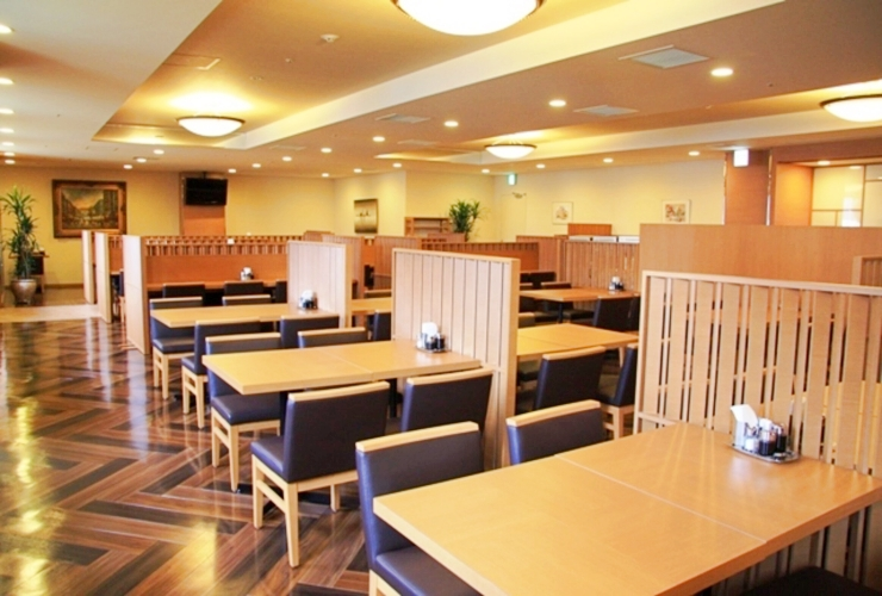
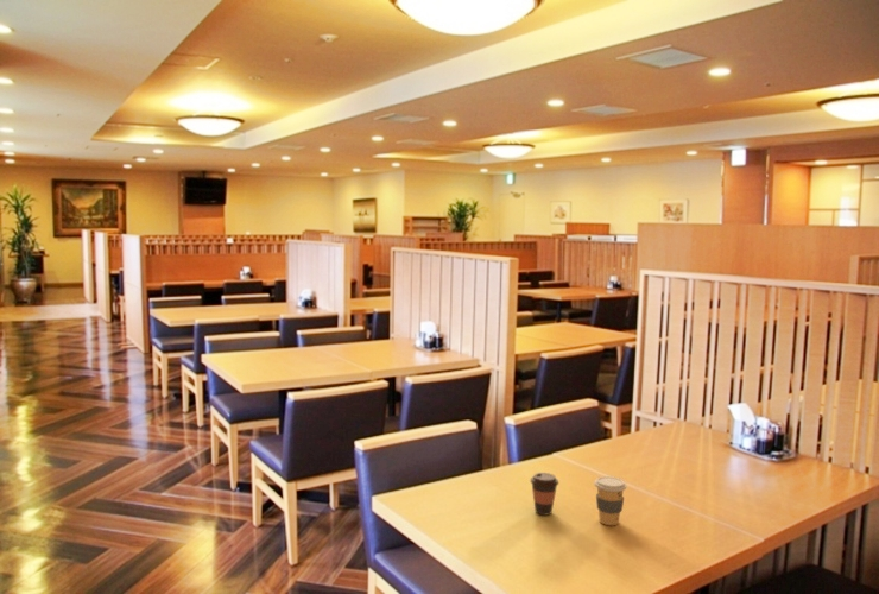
+ coffee cup (609, 501)
+ coffee cup (544, 493)
